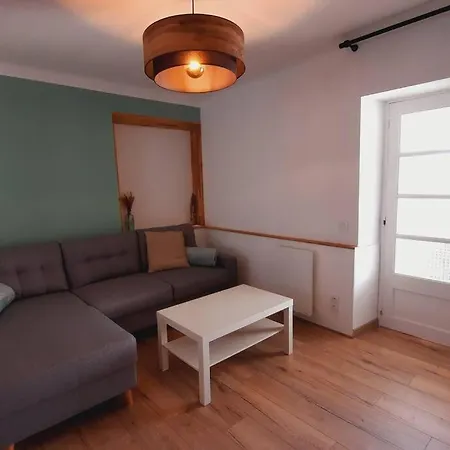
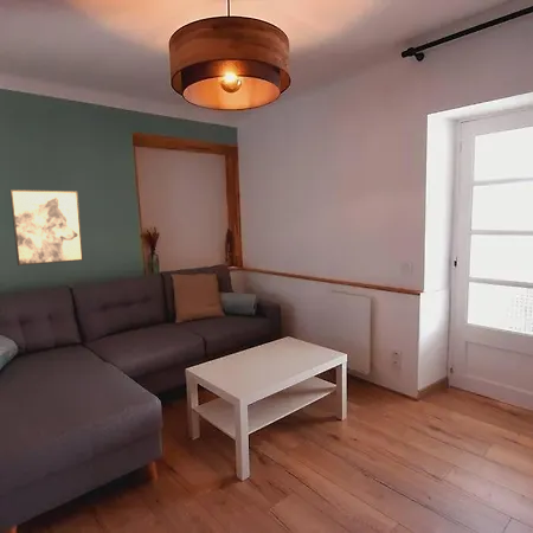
+ wall art (49, 226)
